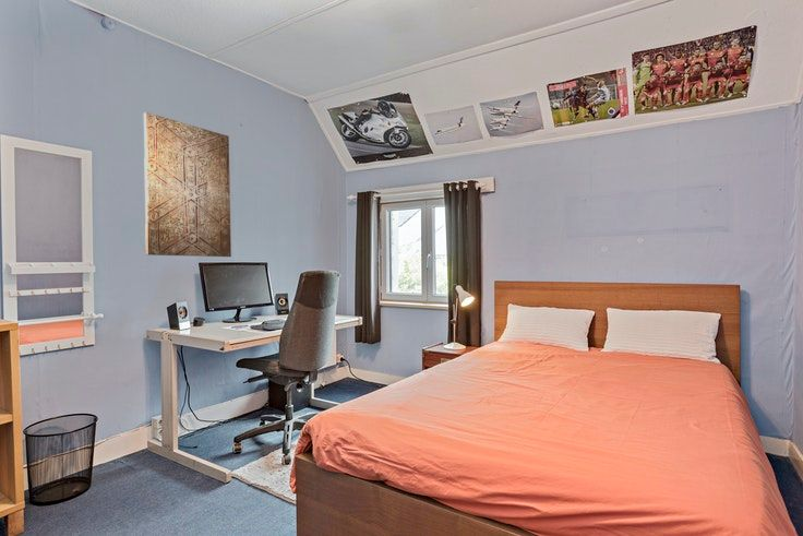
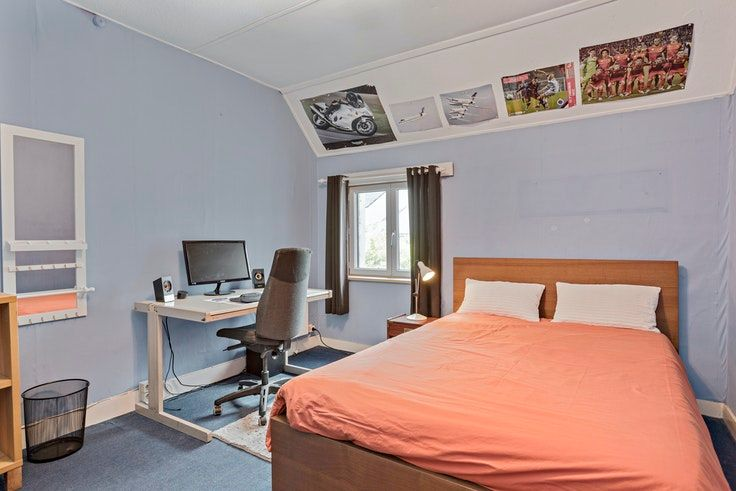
- wall art (190, 190)
